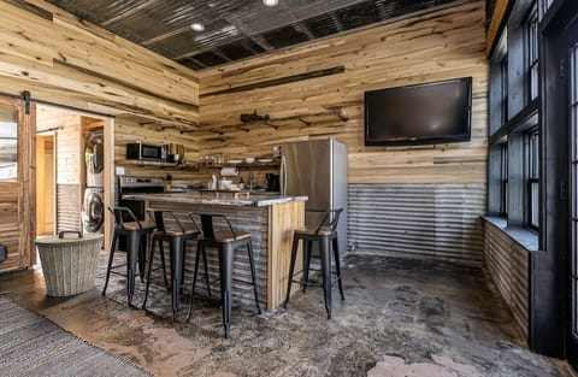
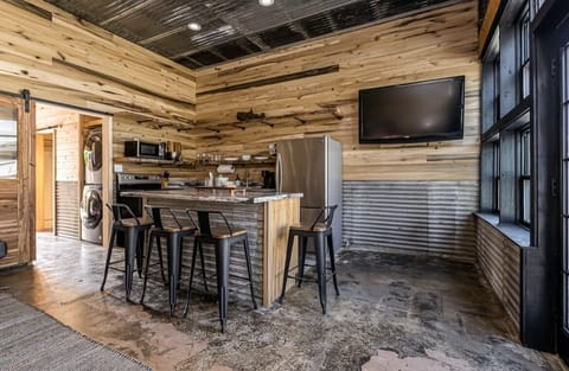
- trash can (71, 260)
